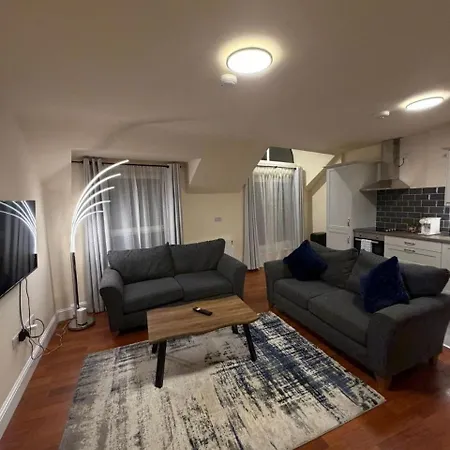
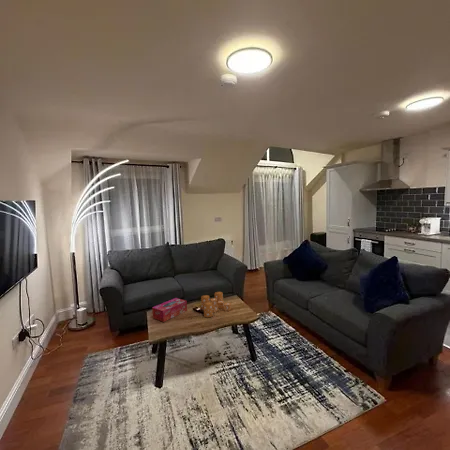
+ candle (214, 303)
+ tissue box (170, 309)
